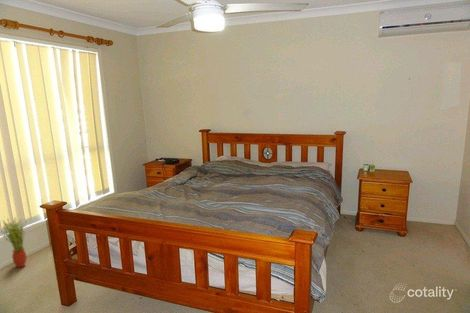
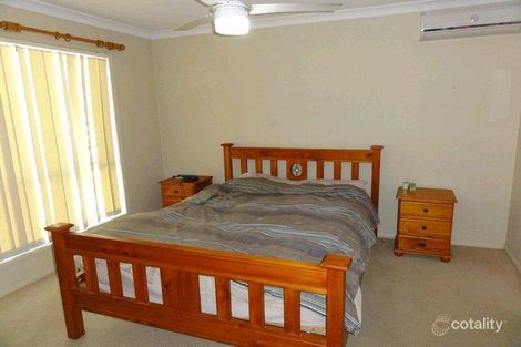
- potted plant (16, 243)
